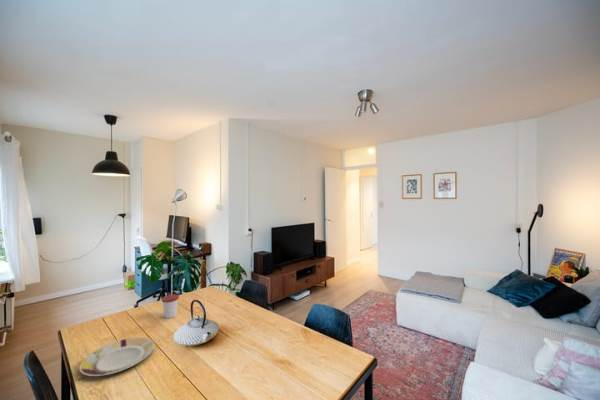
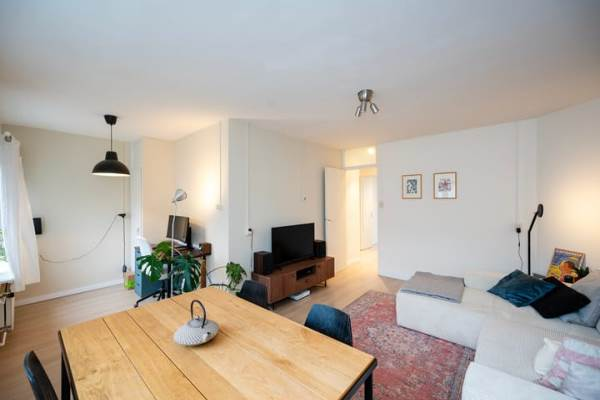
- plate (119, 356)
- cup (170, 304)
